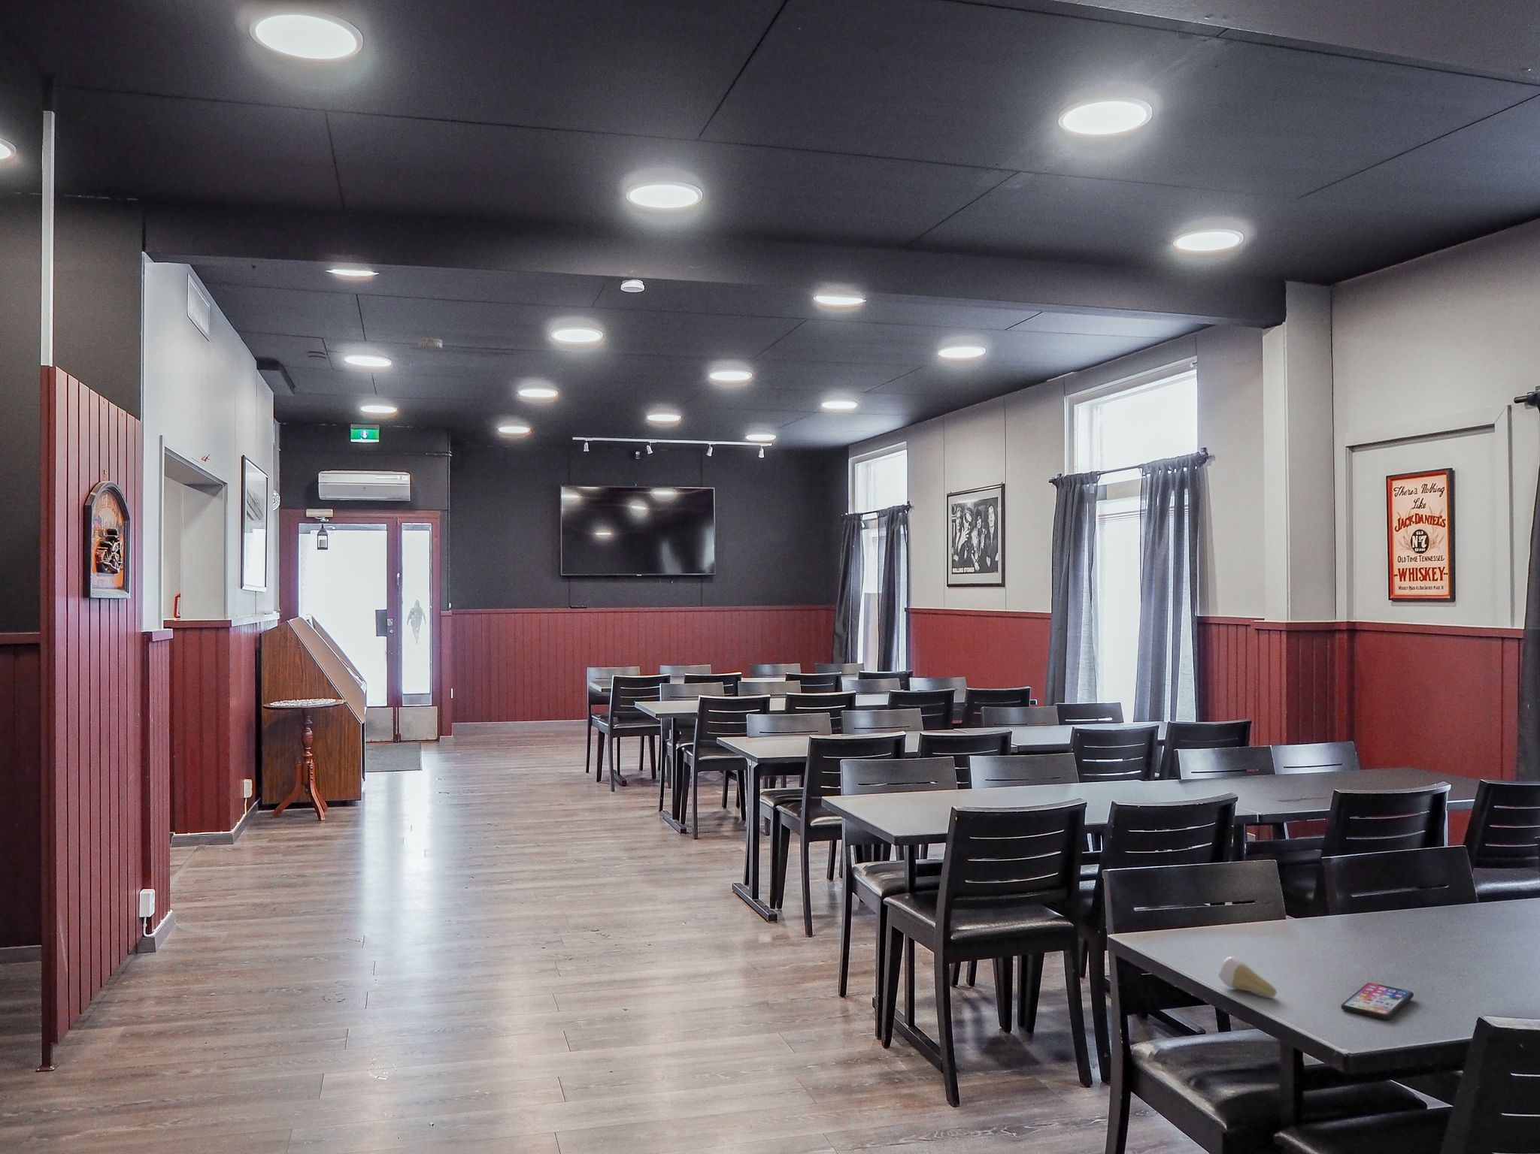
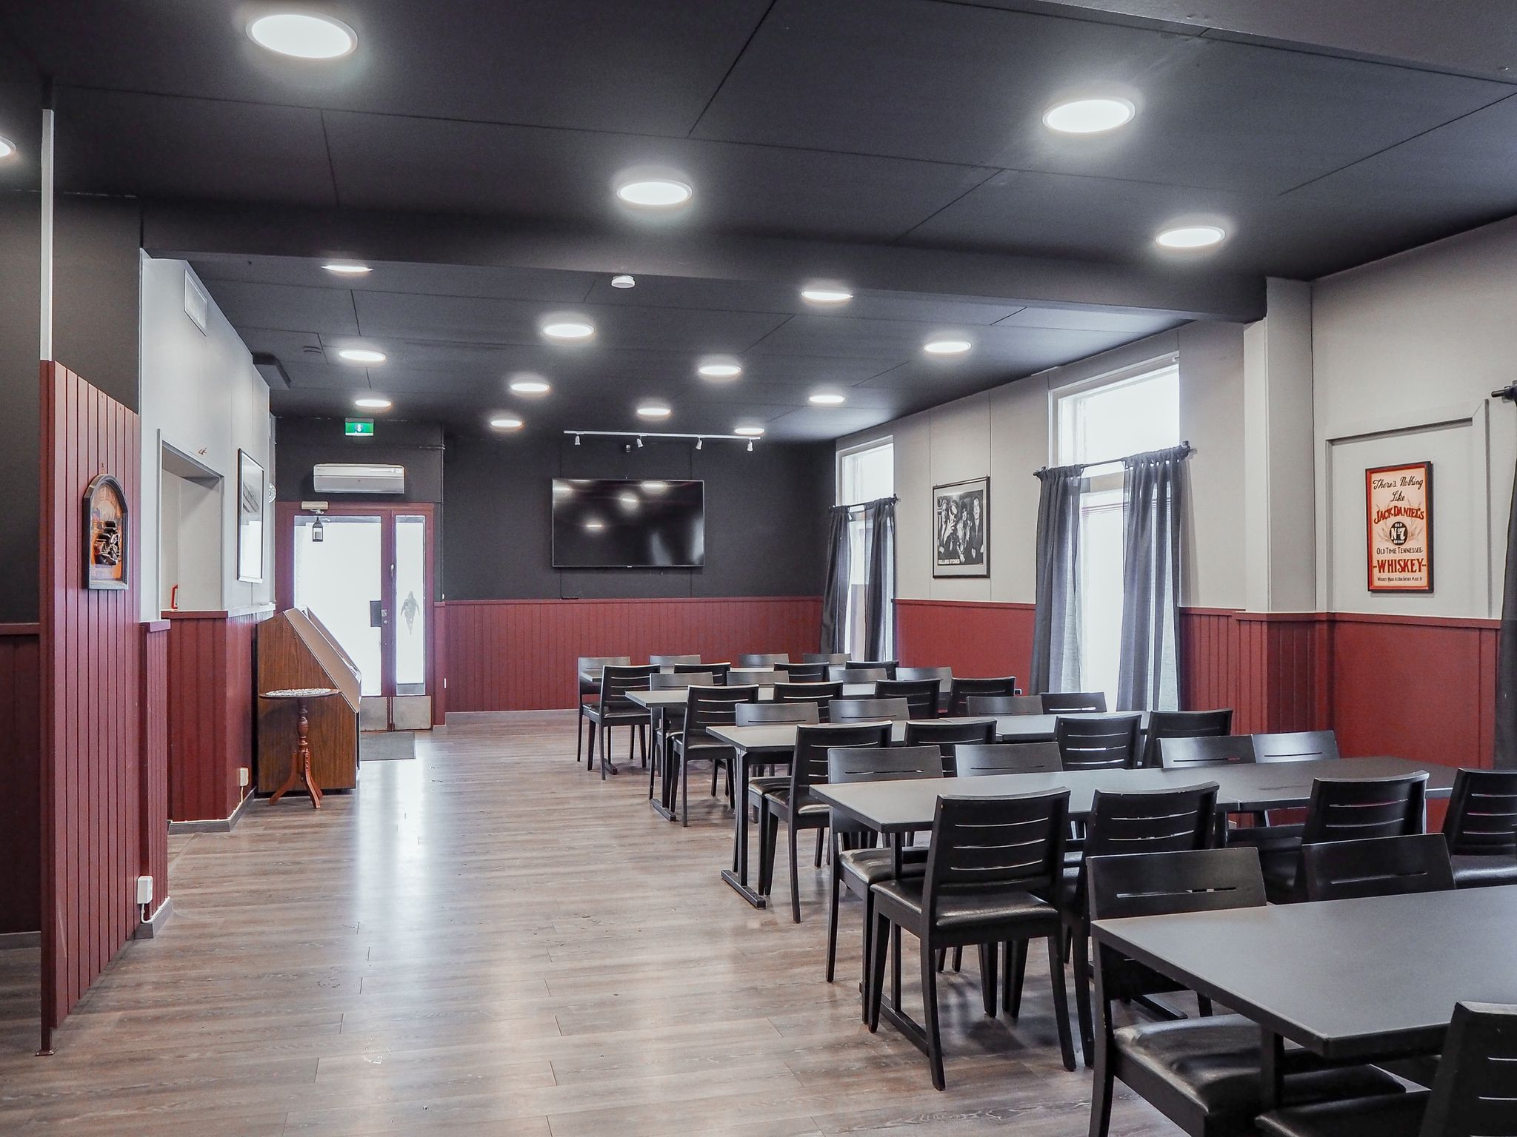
- tooth (1248, 976)
- smoke detector (430, 343)
- smartphone (1378, 1000)
